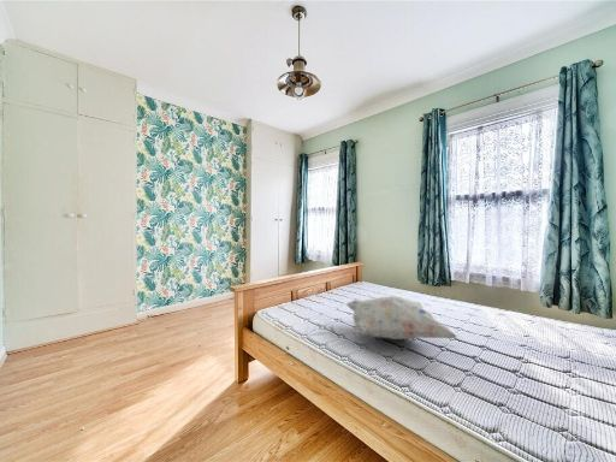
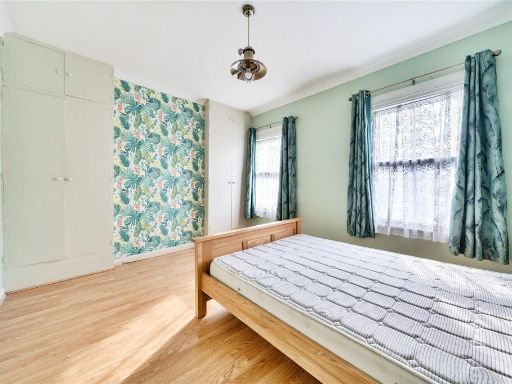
- decorative pillow (391, 316)
